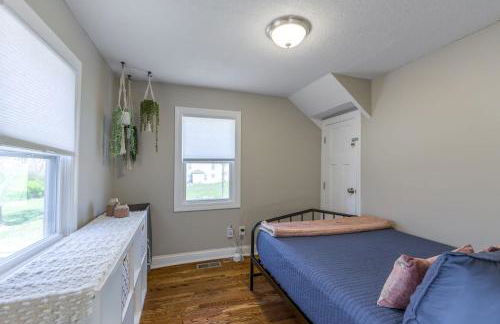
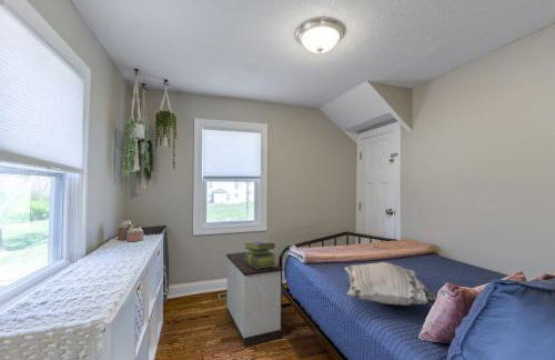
+ decorative pillow (385, 282)
+ nightstand (251, 291)
+ stack of books (259, 252)
